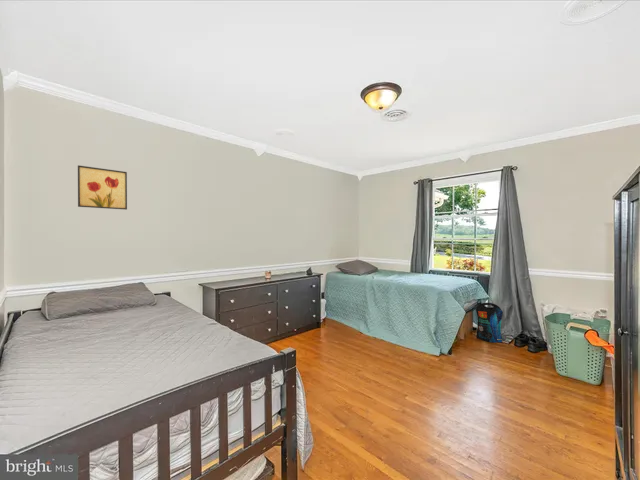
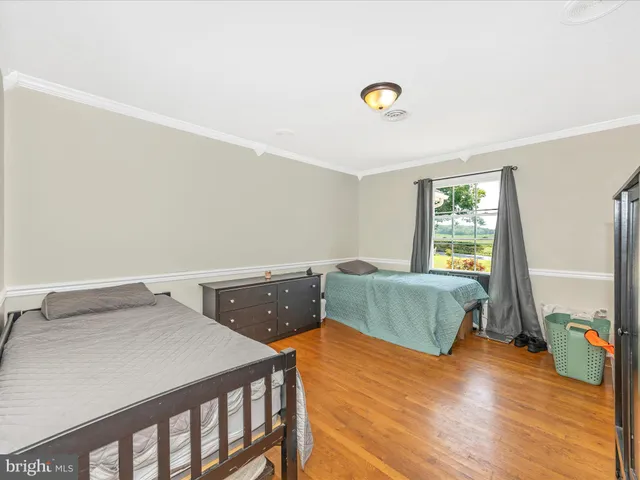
- pouch (488, 322)
- wall art (103, 188)
